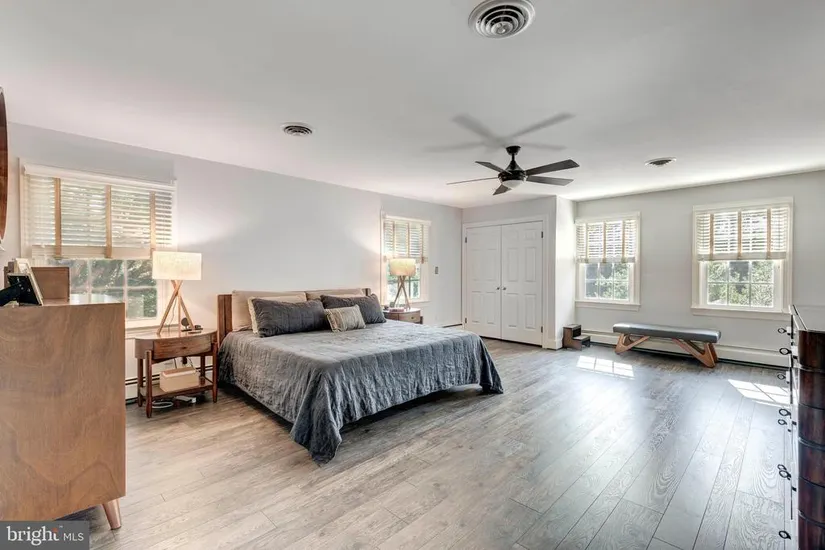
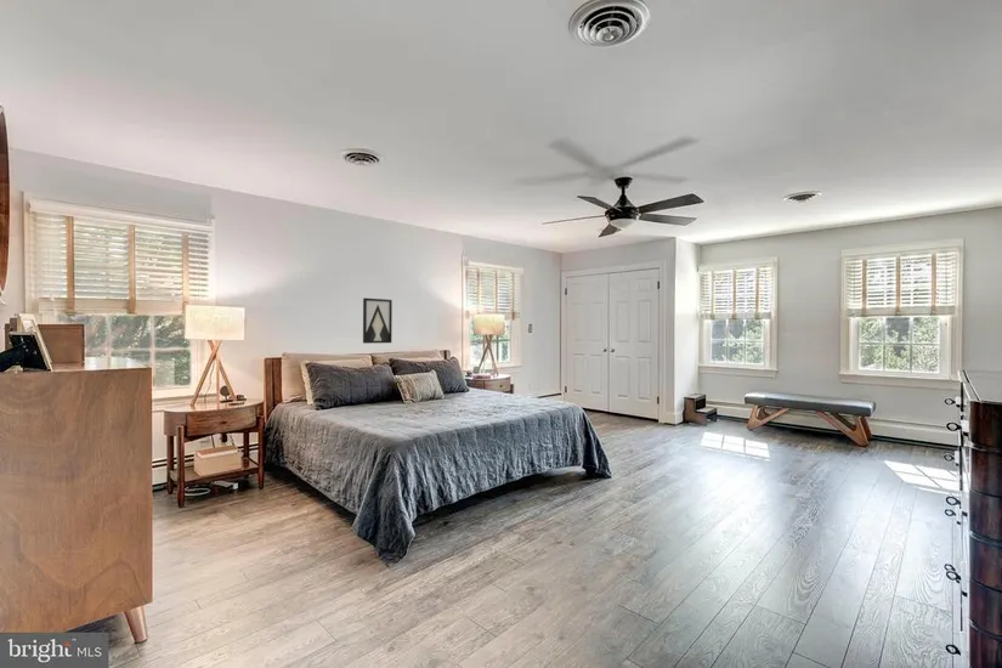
+ wall art (378, 321)
